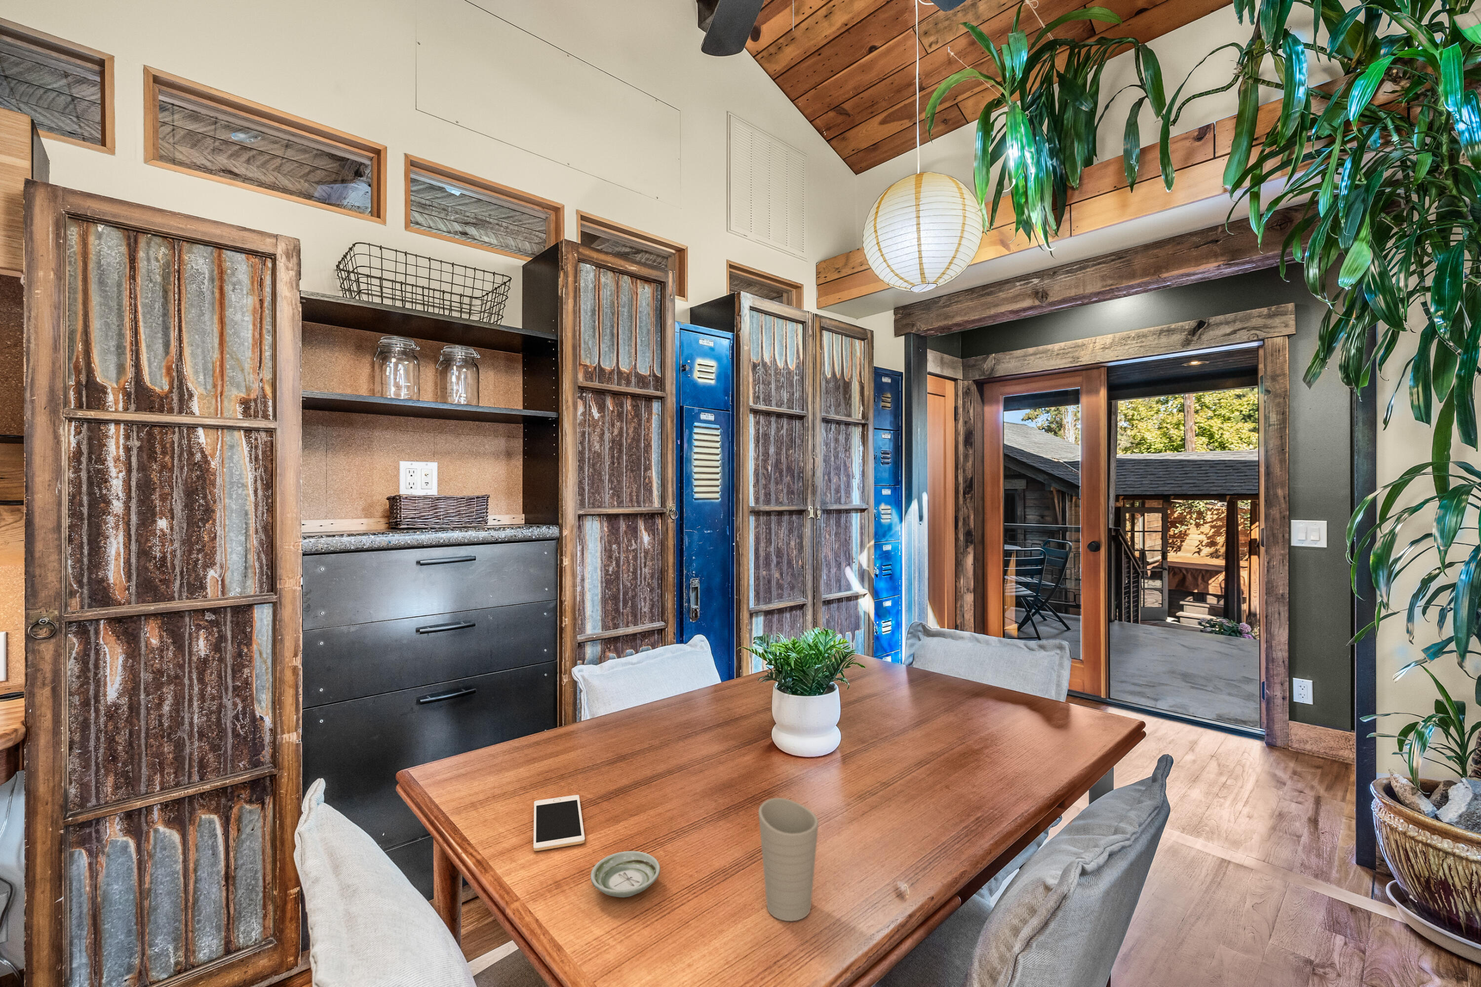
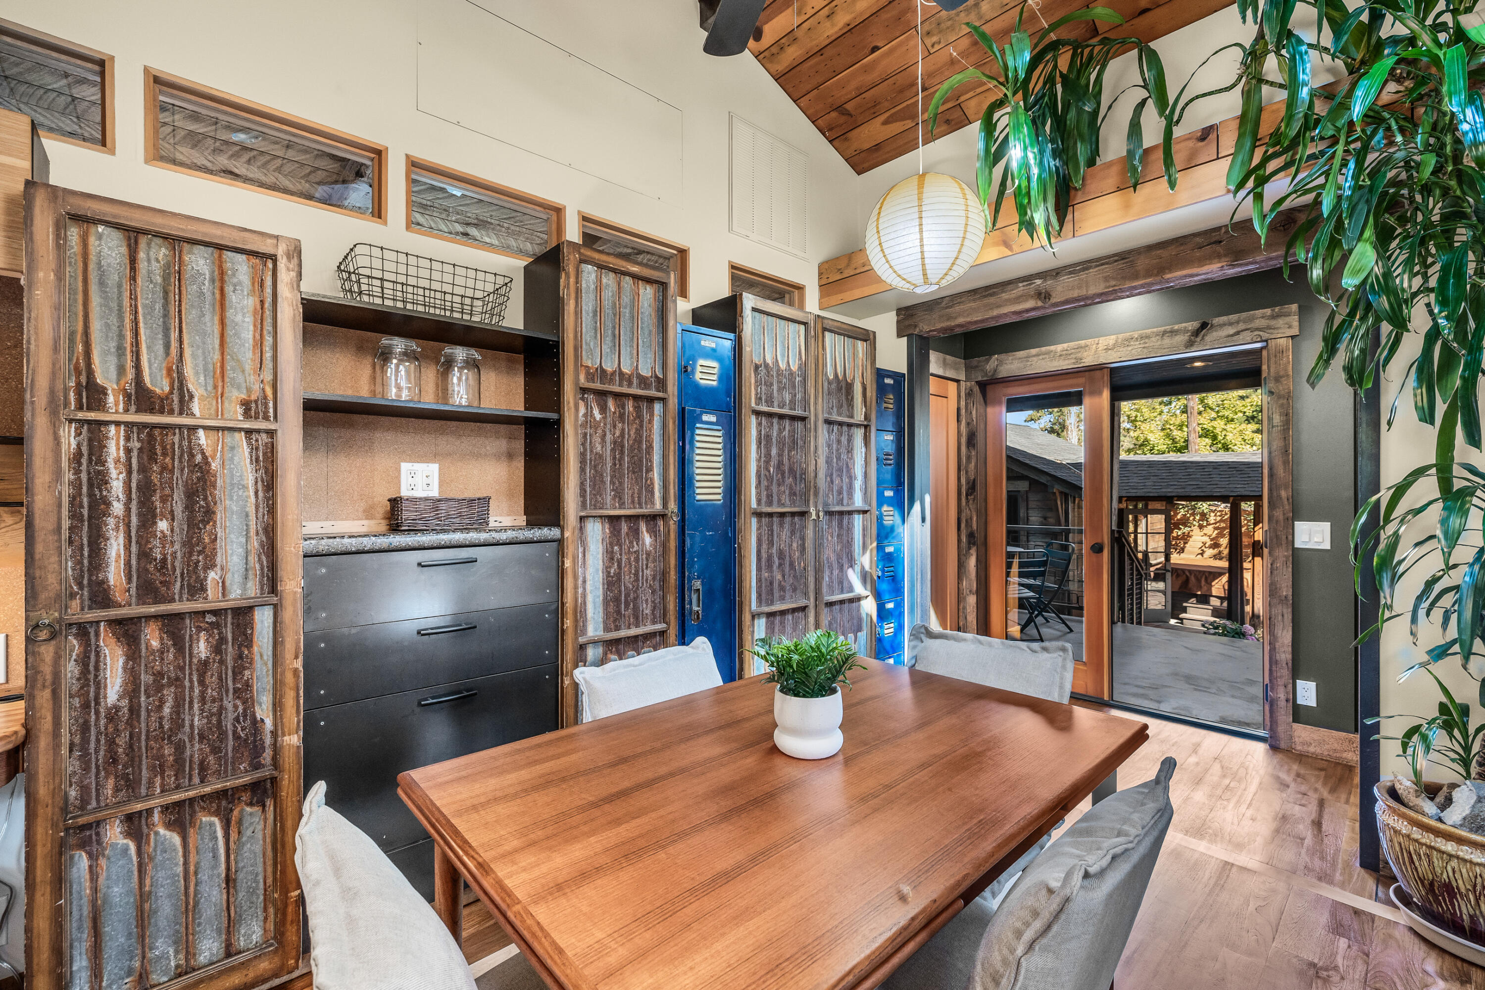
- cell phone (558, 821)
- saucer (626, 878)
- cup (788, 858)
